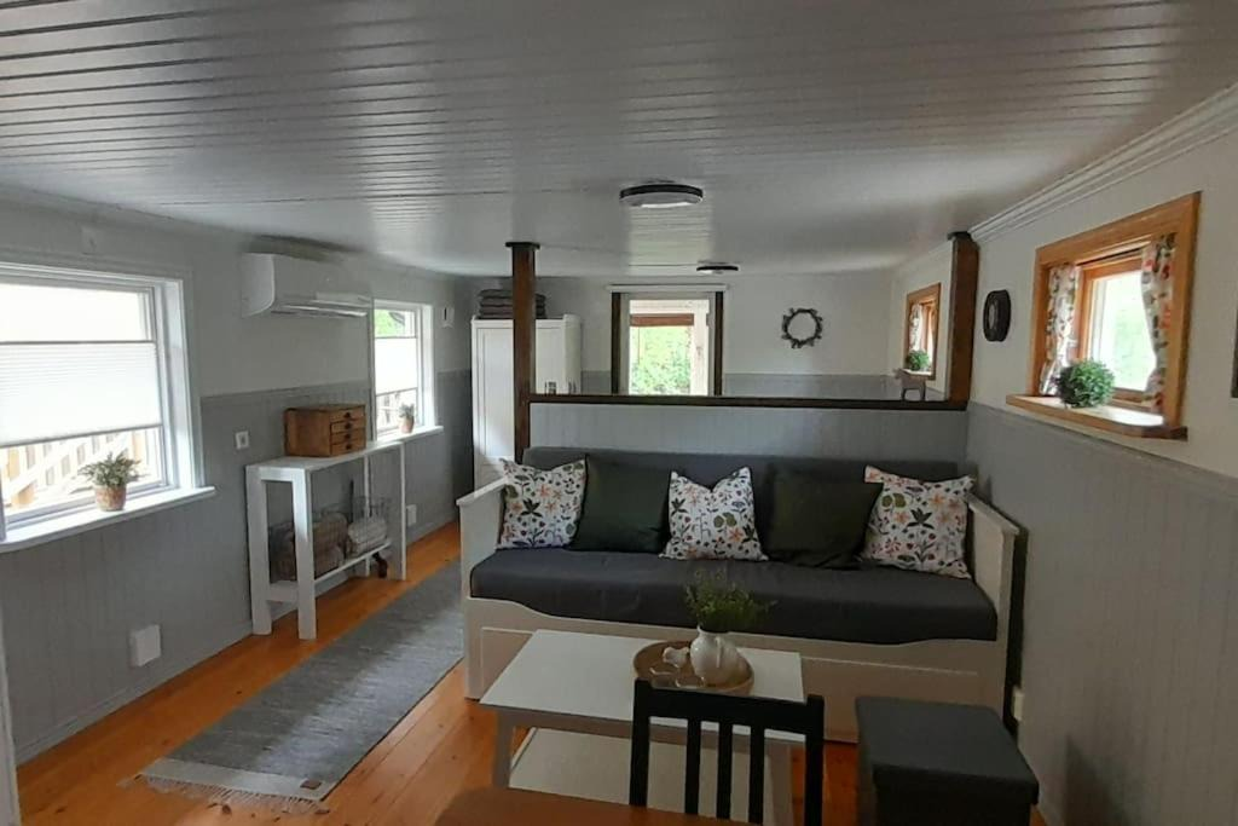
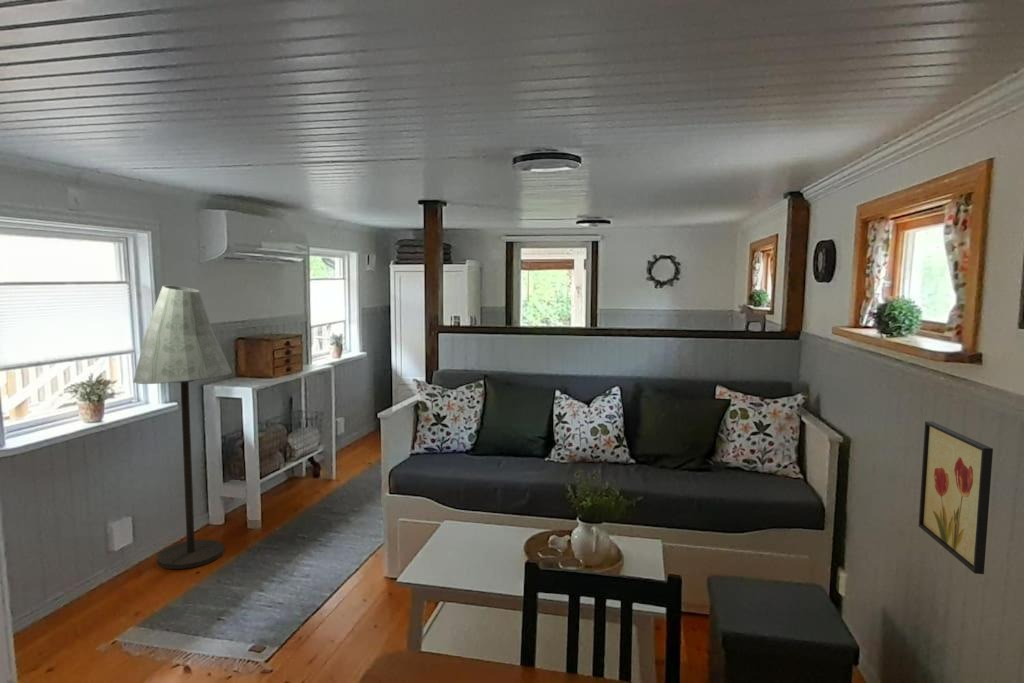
+ wall art (954, 491)
+ floor lamp (186, 423)
